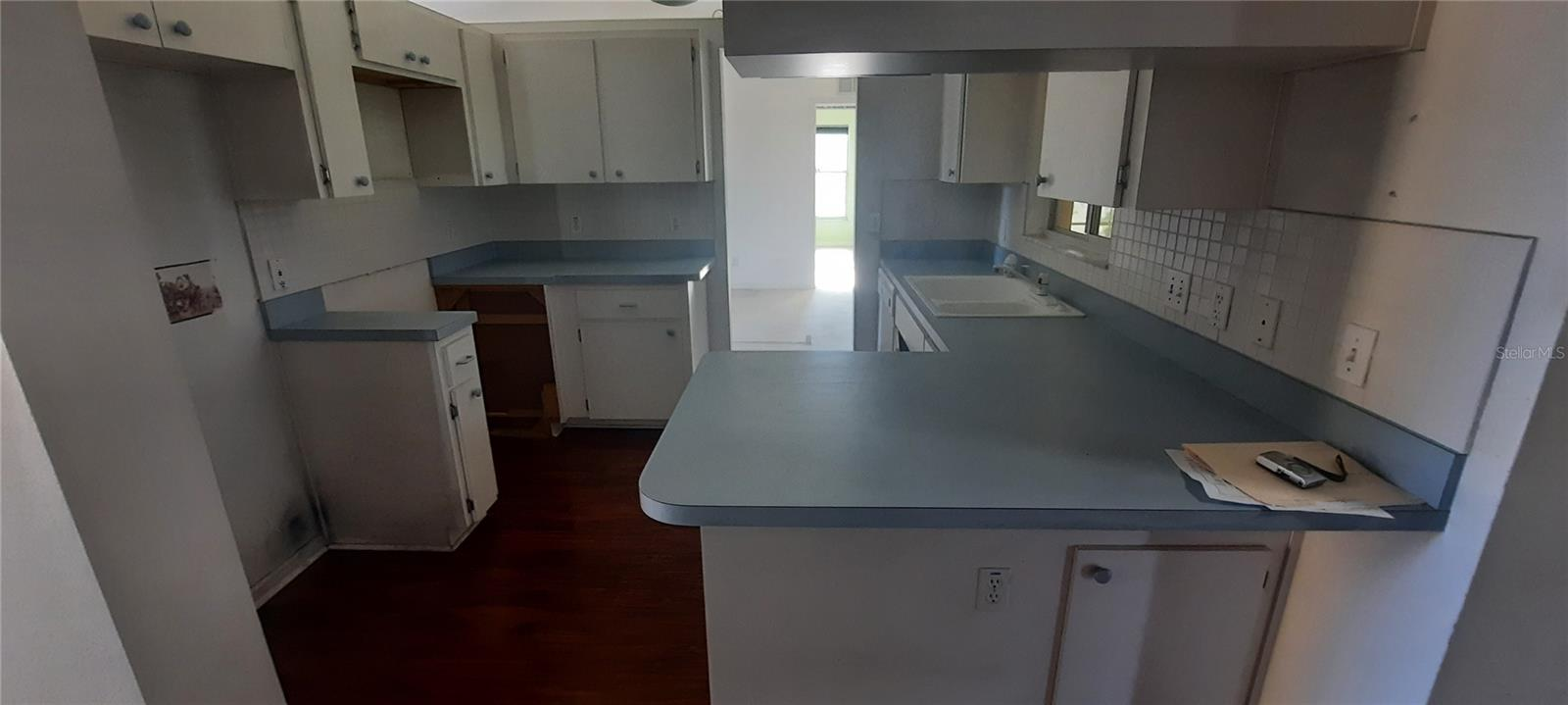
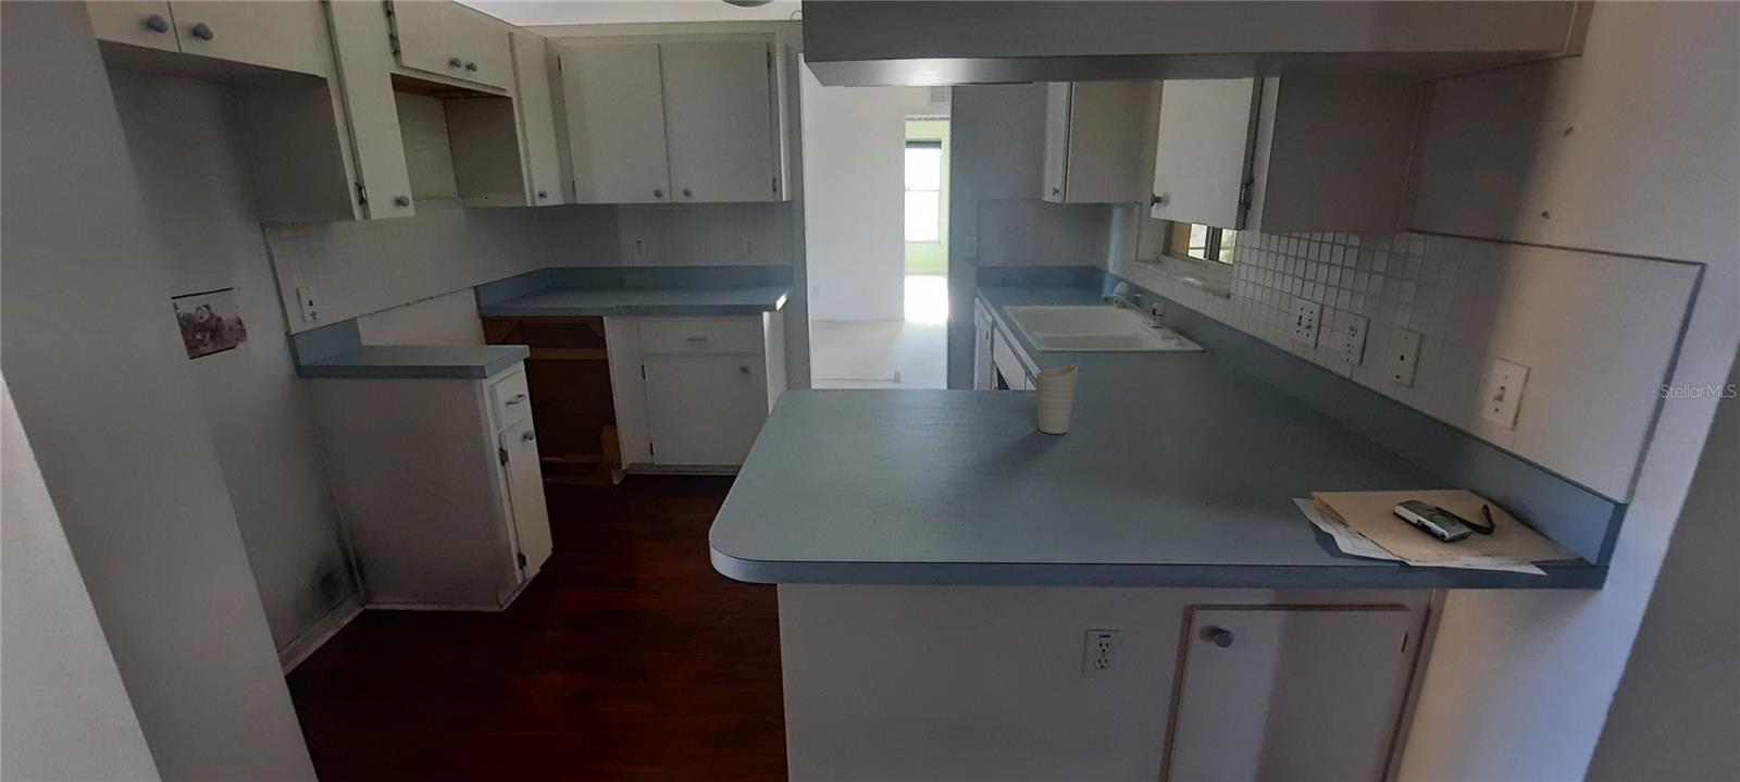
+ cup (1055, 398)
